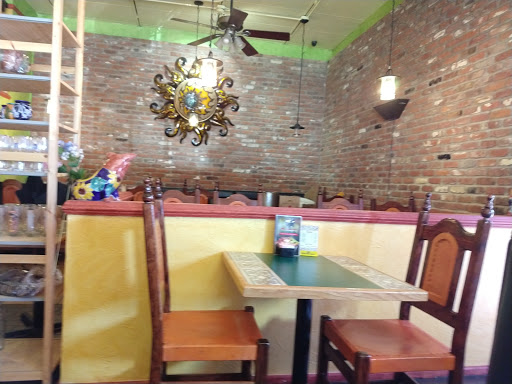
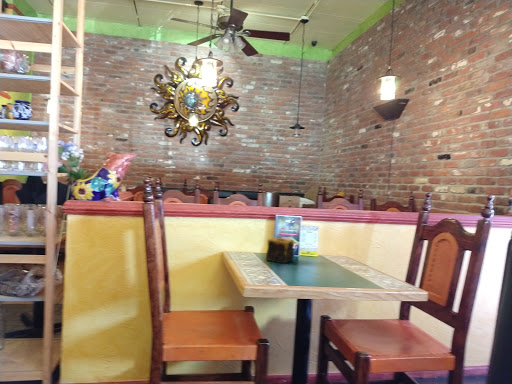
+ candle (280, 250)
